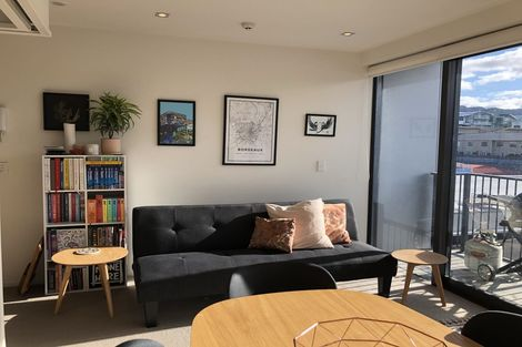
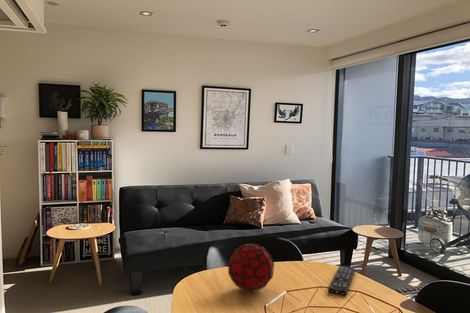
+ decorative orb (251, 267)
+ remote control (342, 278)
